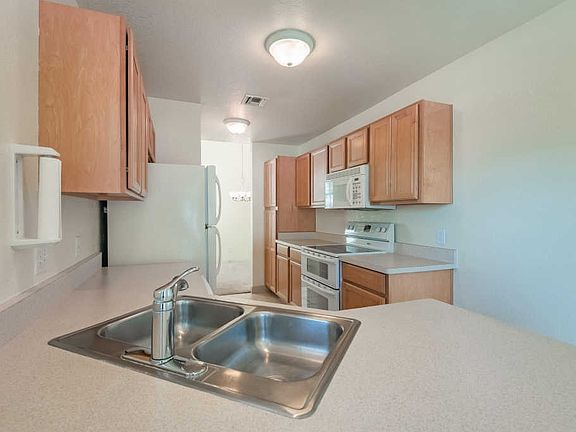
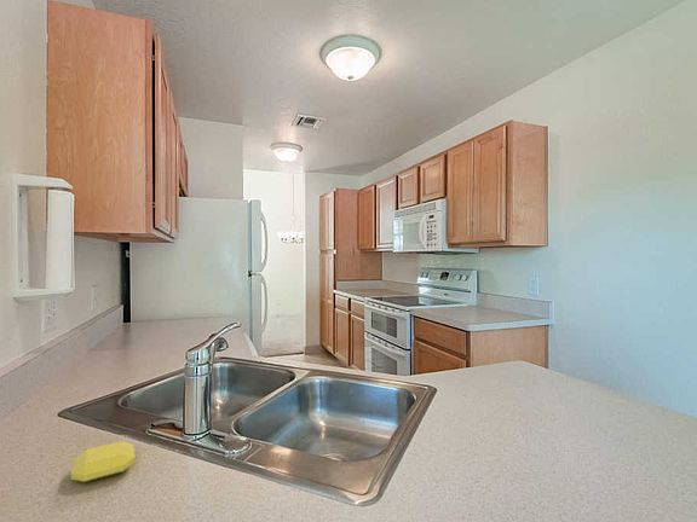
+ soap bar (104, 460)
